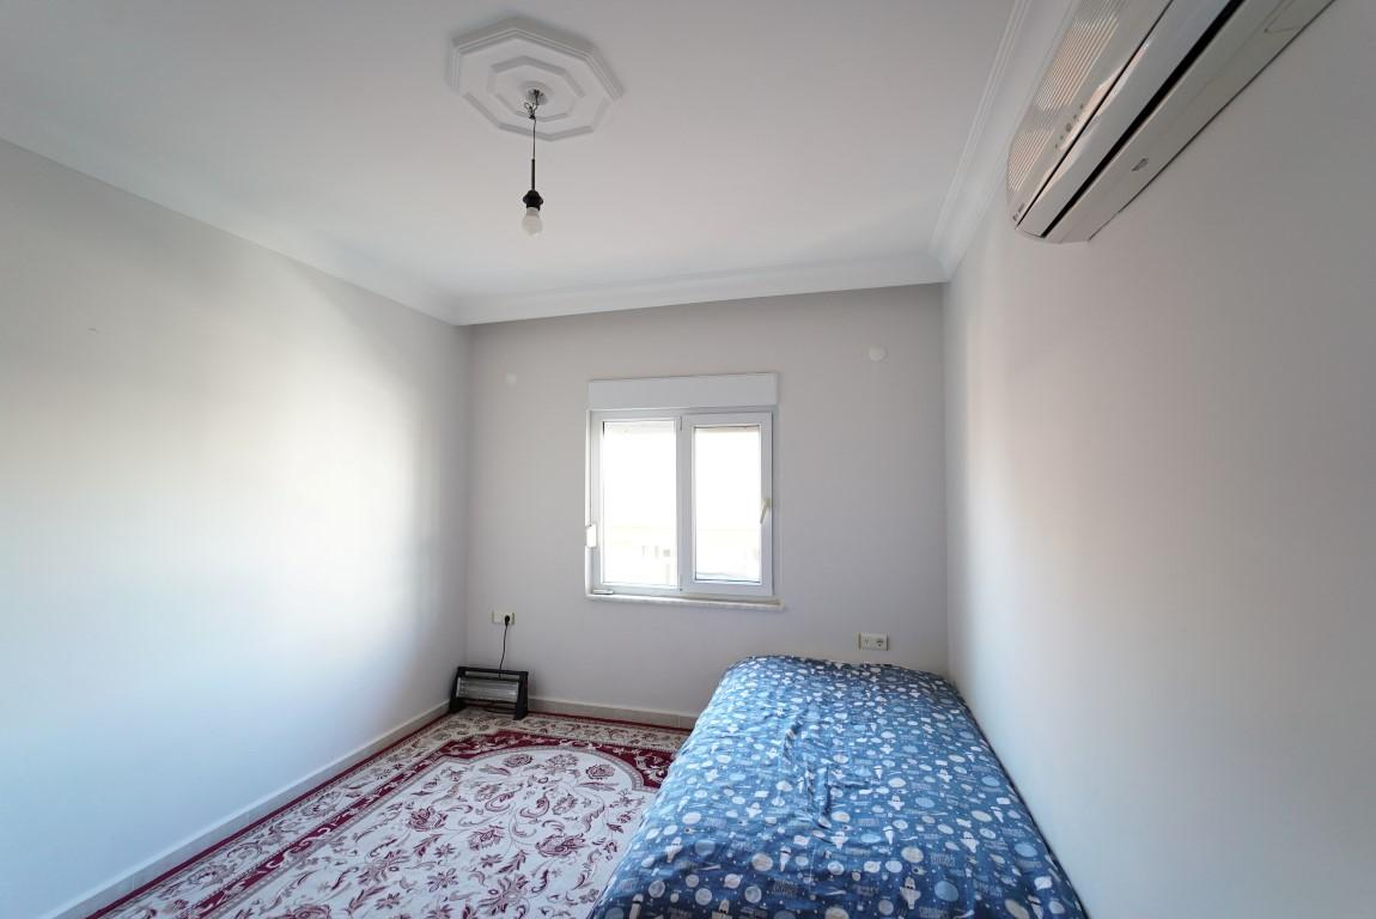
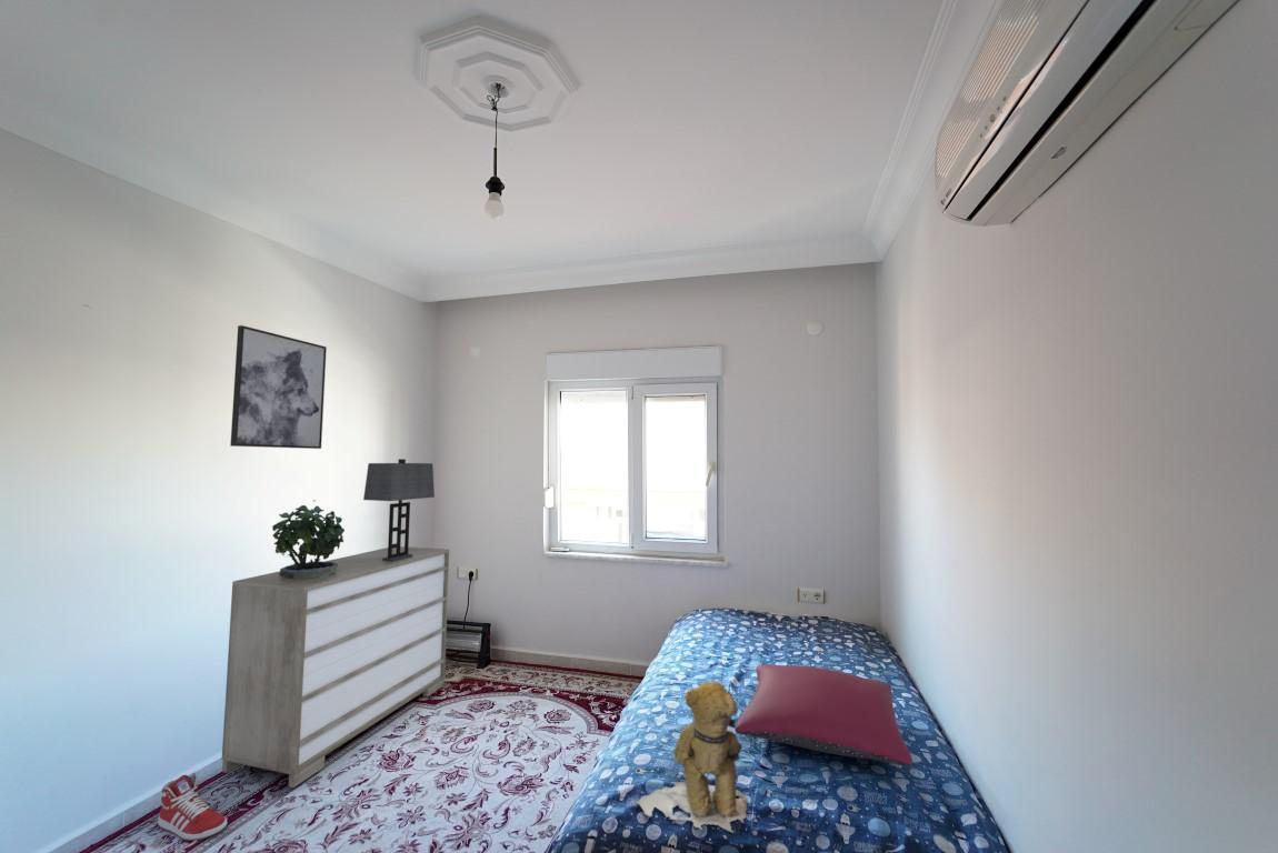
+ teddy bear (699, 743)
+ sneaker (191, 804)
+ wall art (282, 391)
+ pillow (820, 705)
+ dresser (355, 641)
+ table lamp (399, 508)
+ potted plant (309, 536)
